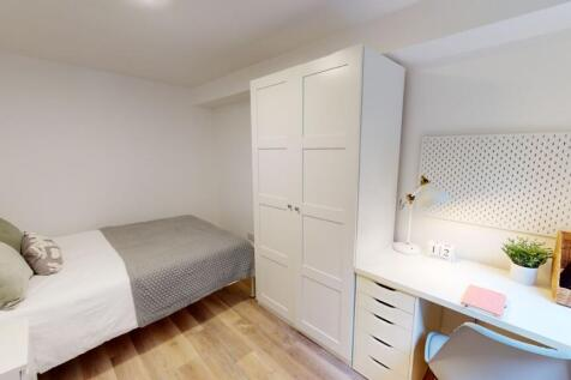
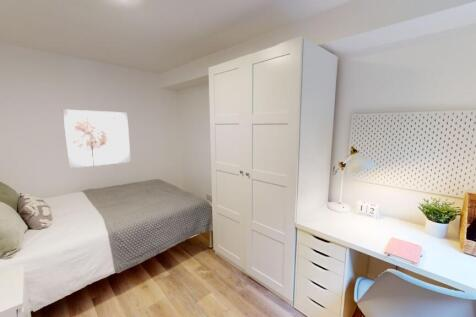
+ wall art (100, 138)
